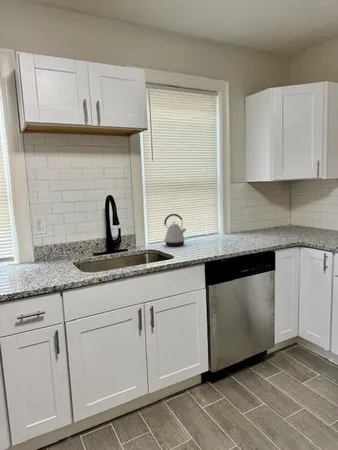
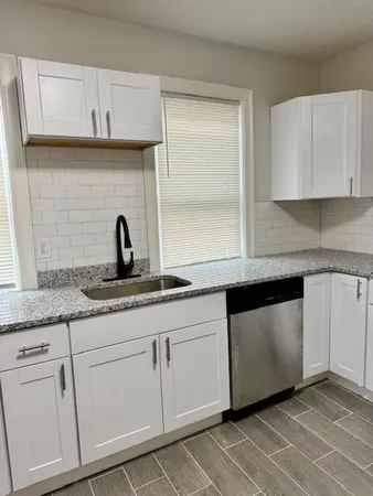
- kettle (174, 229)
